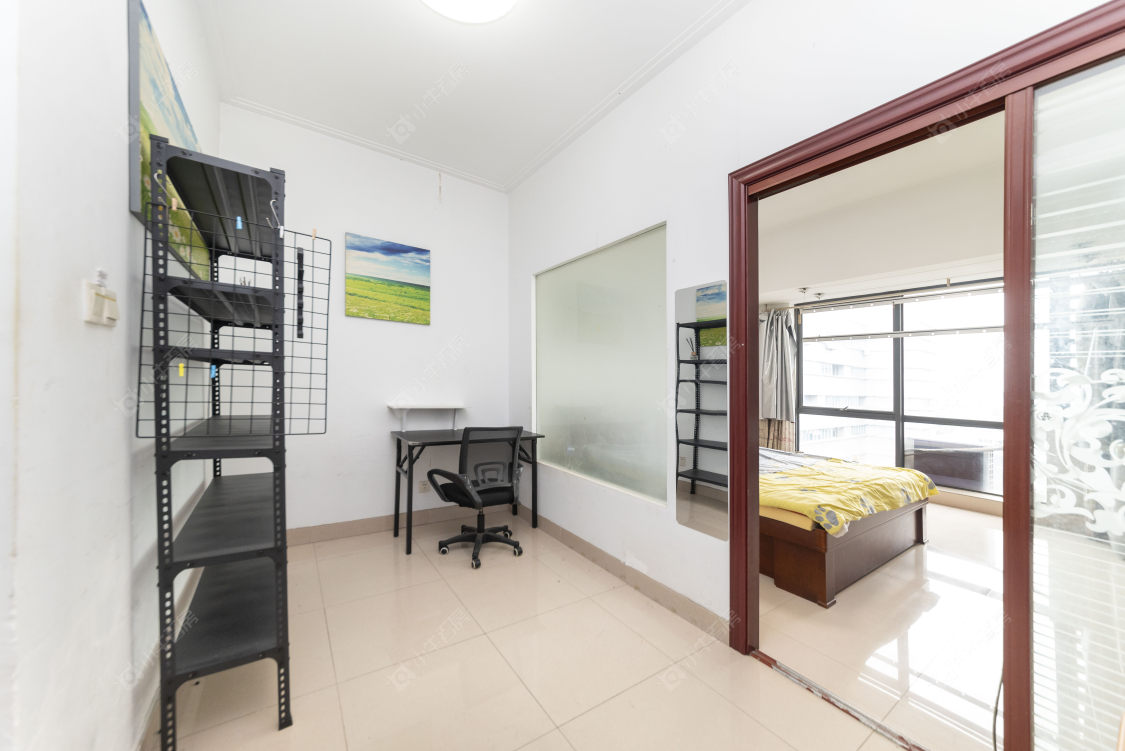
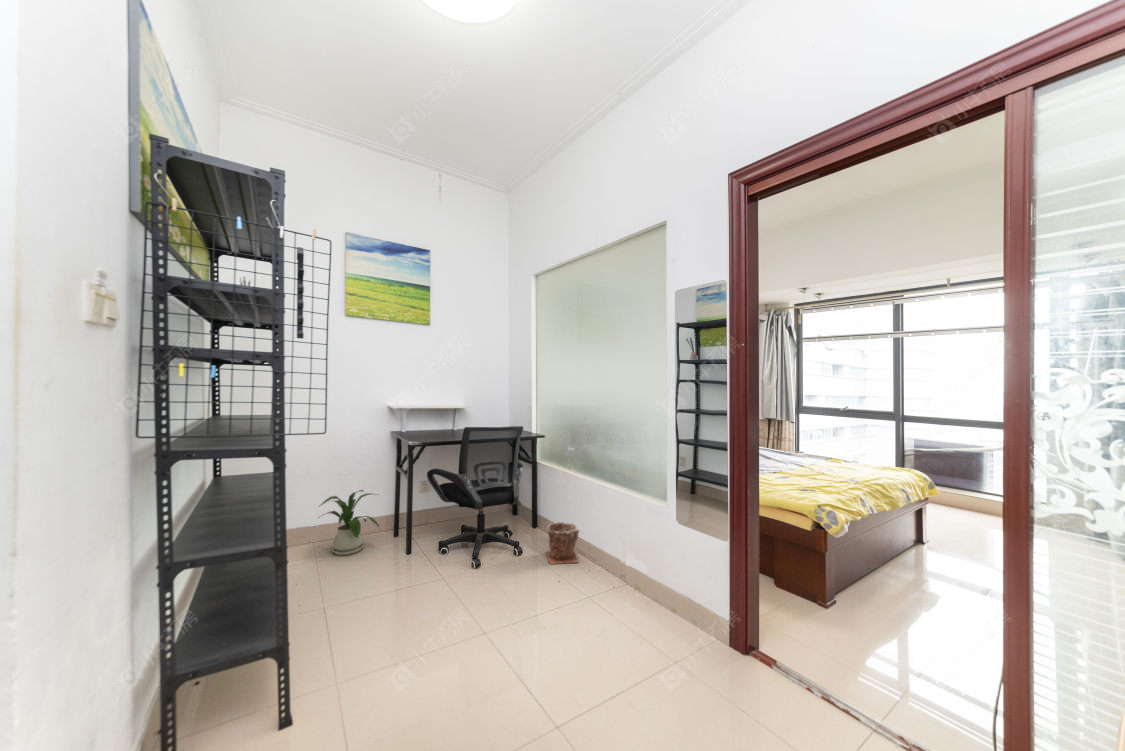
+ house plant (349, 516)
+ plant pot (562, 541)
